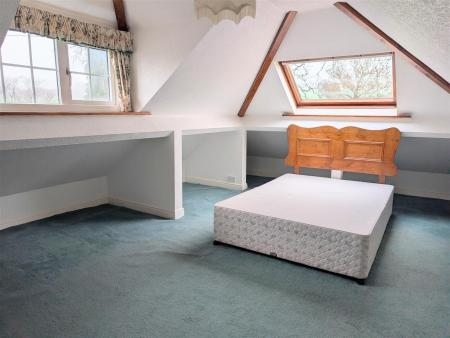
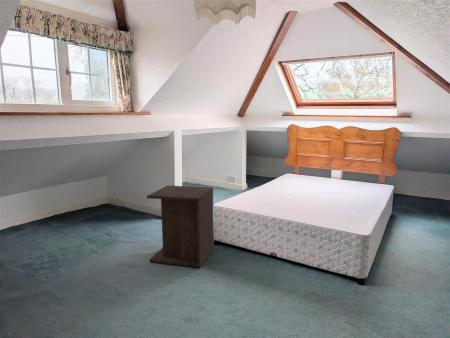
+ nightstand (182, 223)
